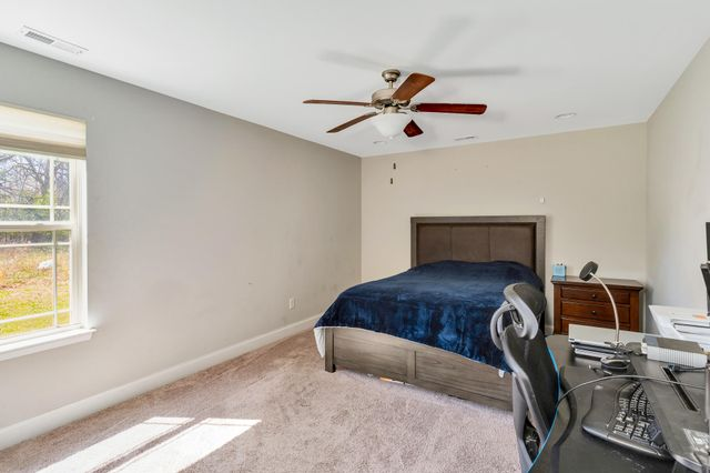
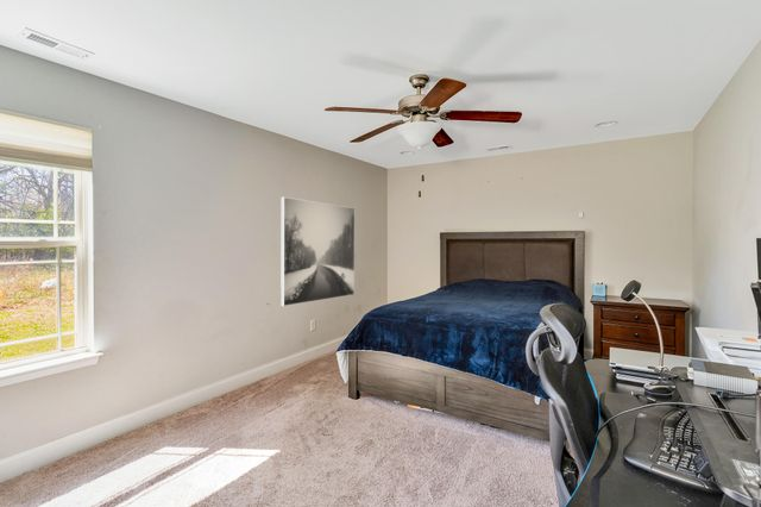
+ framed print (321, 251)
